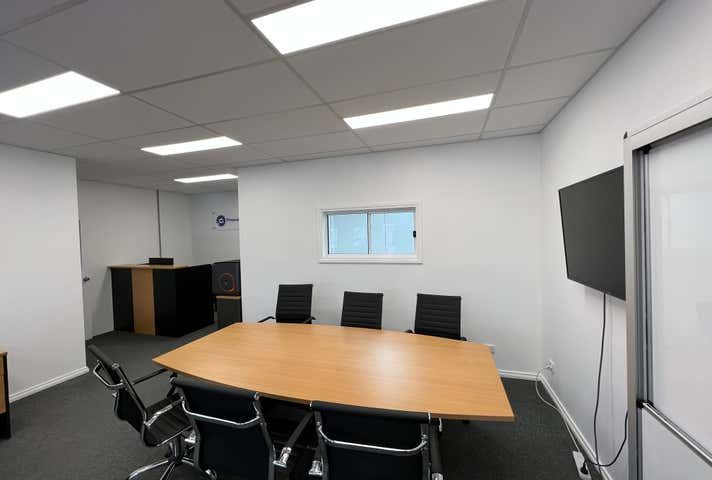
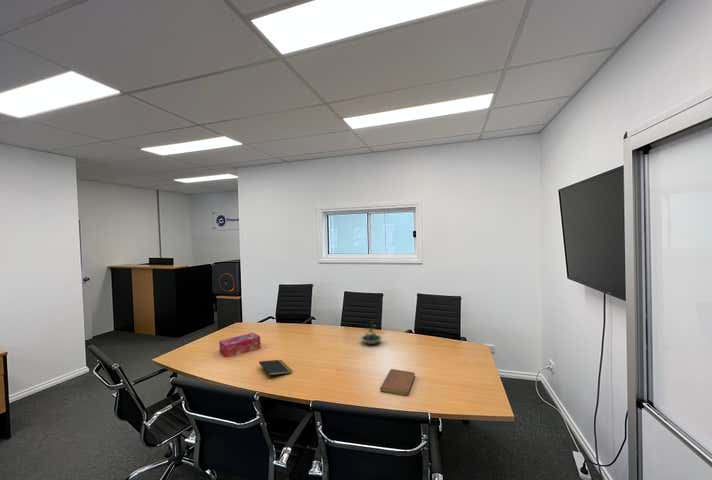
+ terrarium (371, 327)
+ notepad (275, 366)
+ notebook (398, 381)
+ tissue box (240, 344)
